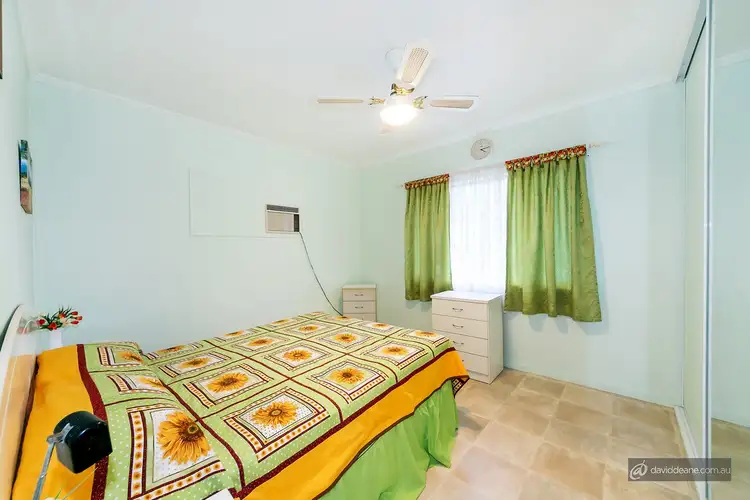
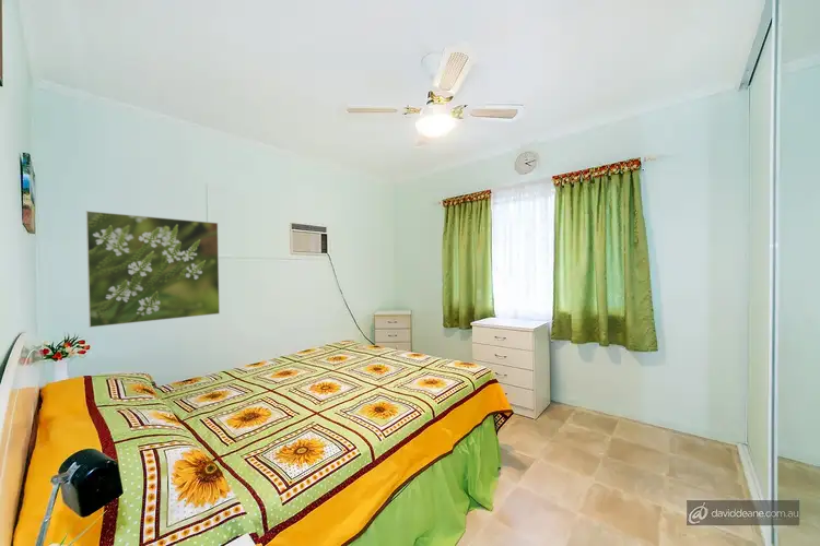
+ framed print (161, 269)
